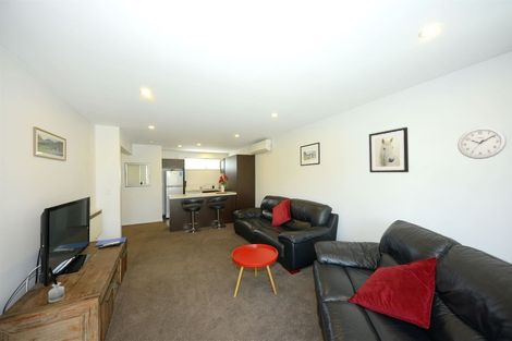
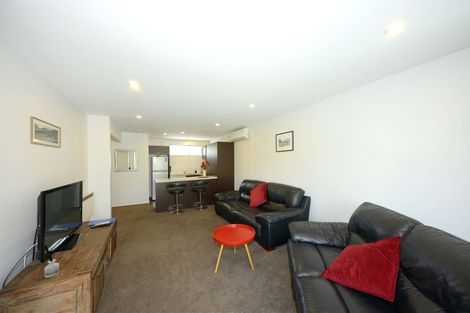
- wall clock (479, 143)
- wall art (387, 151)
